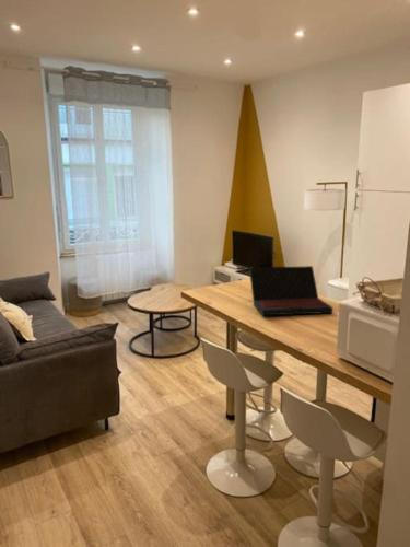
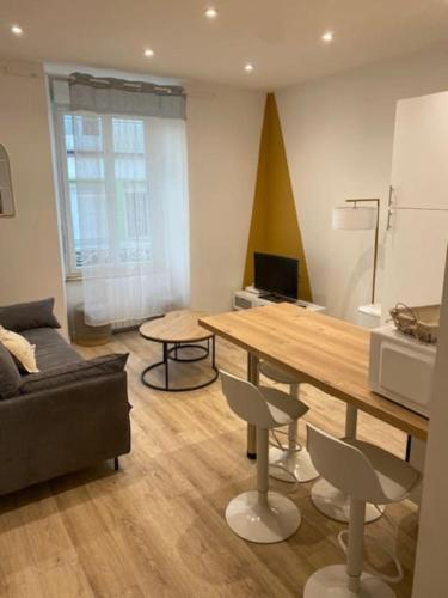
- laptop (289, 288)
